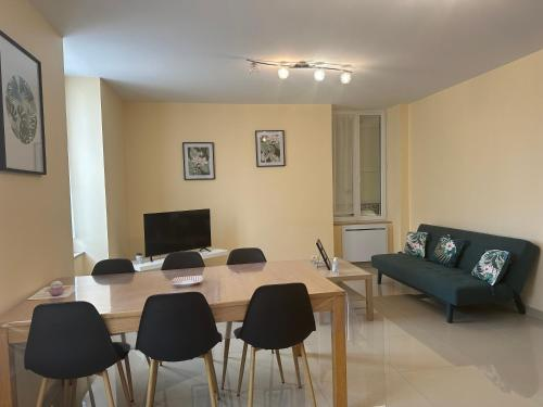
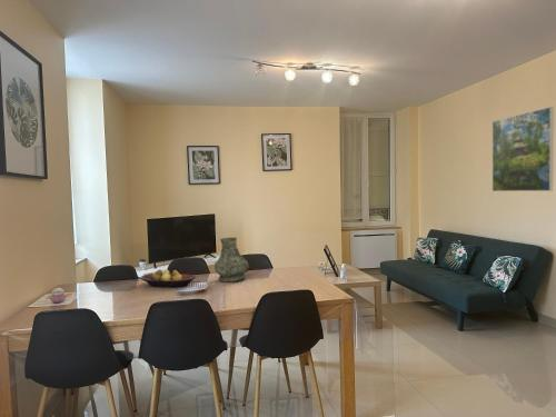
+ vase (230, 258)
+ fruit bowl (168, 277)
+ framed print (519, 152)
